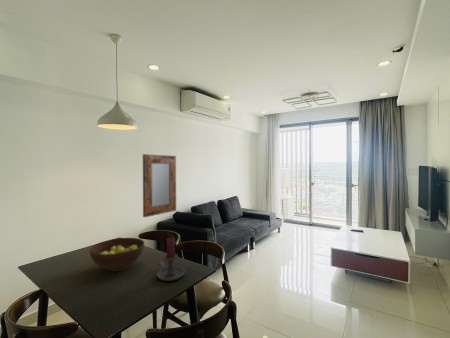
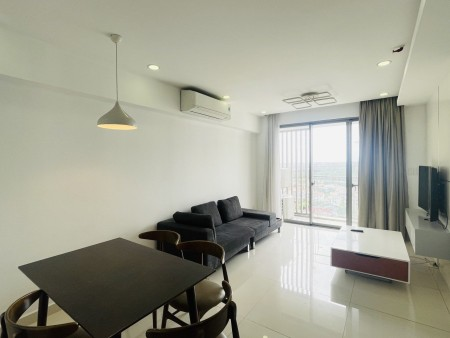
- candle holder (168, 255)
- home mirror (160, 184)
- fruit bowl (118, 256)
